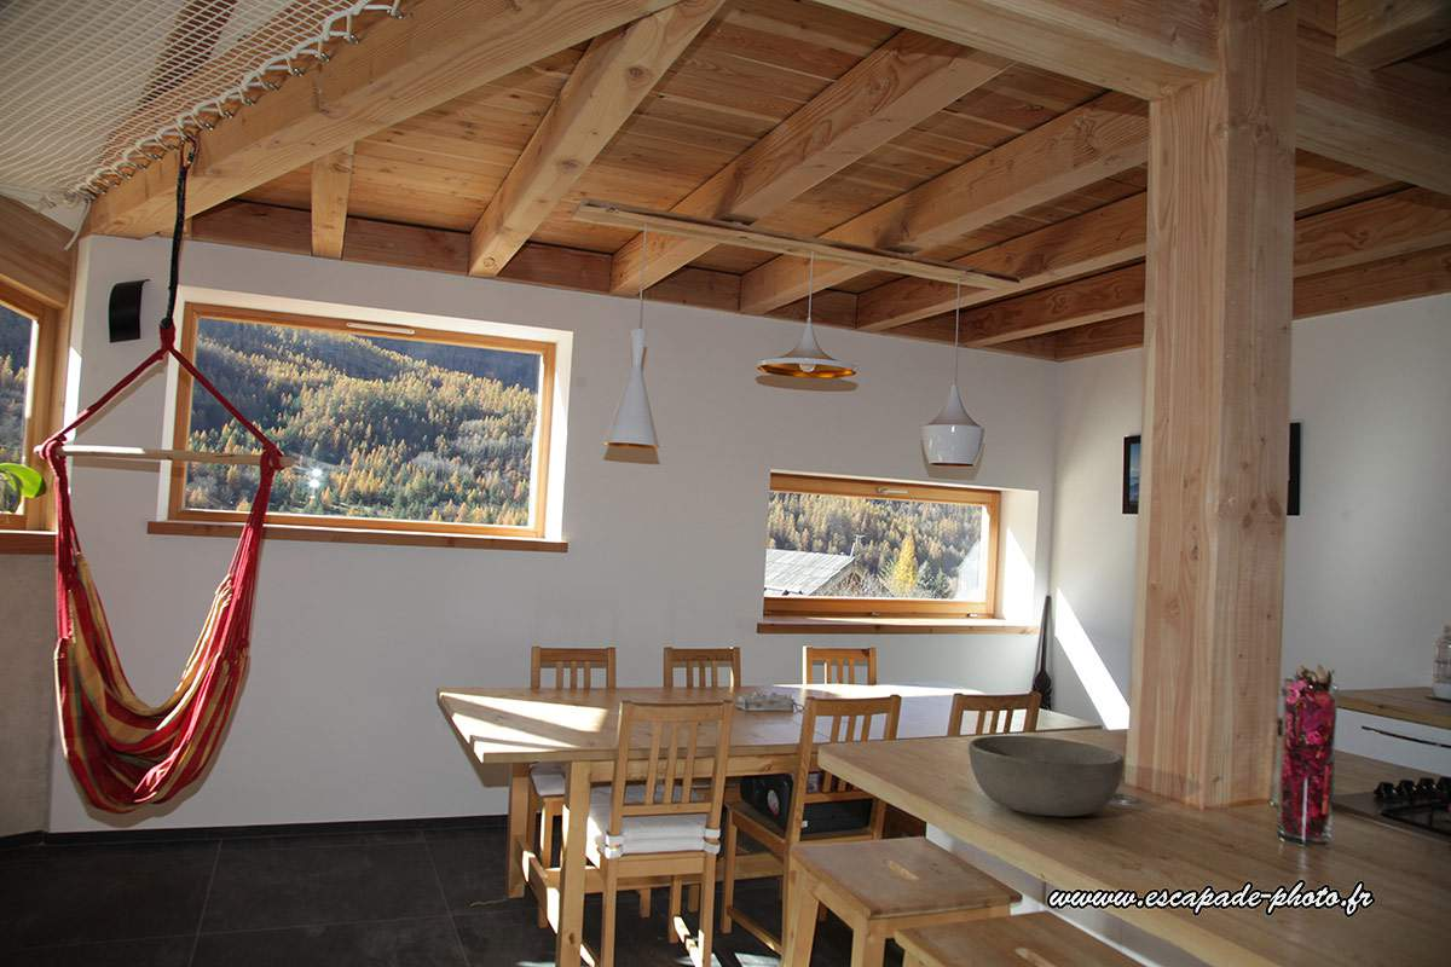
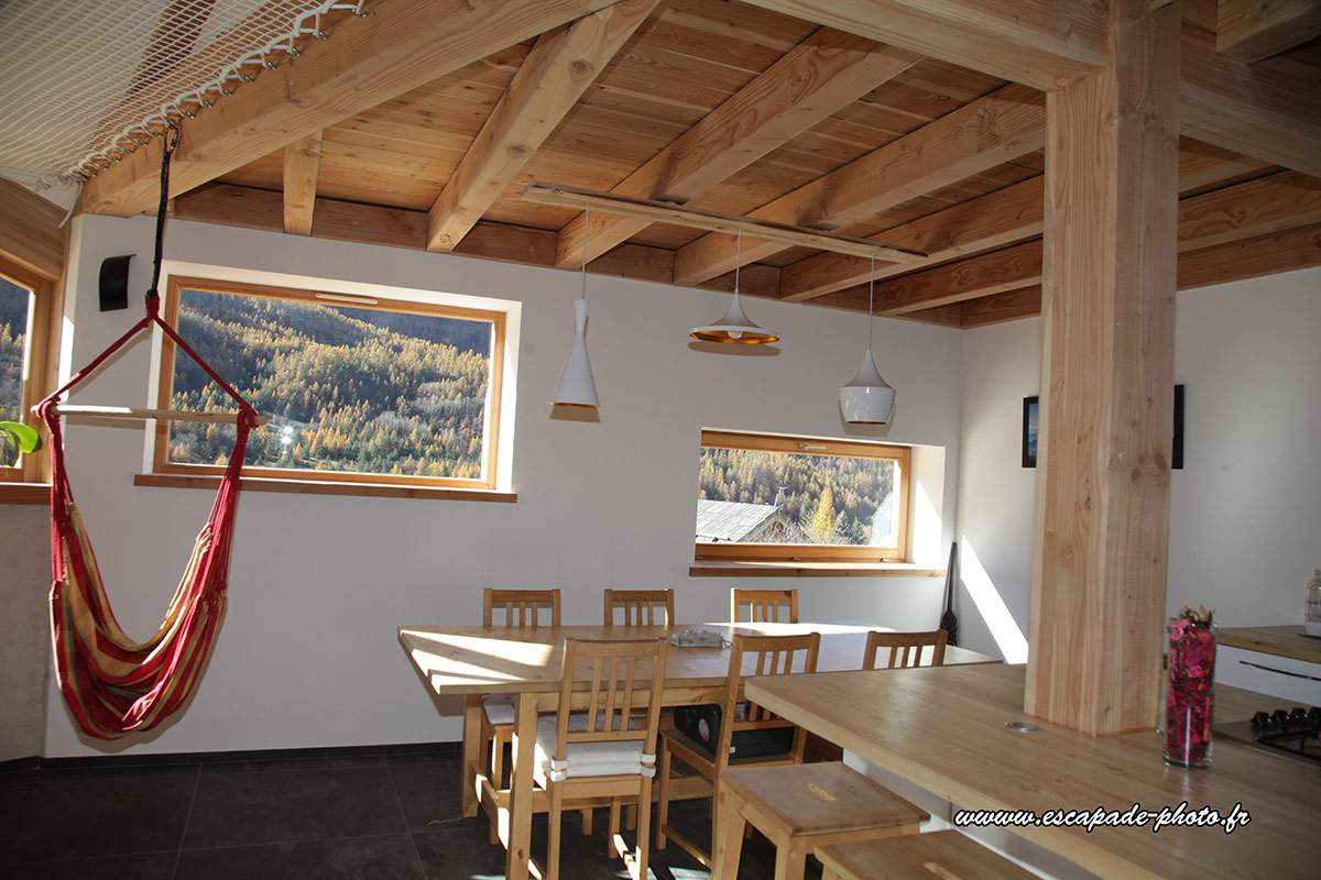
- bowl (1044, 777)
